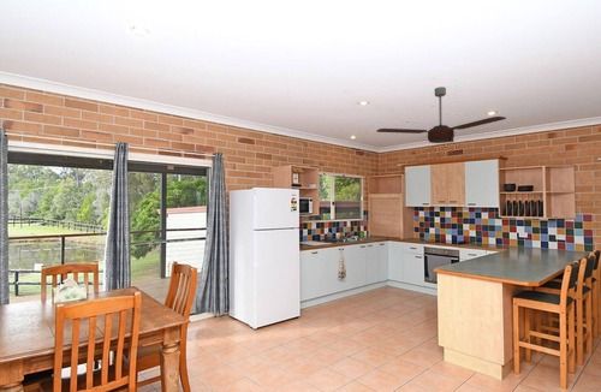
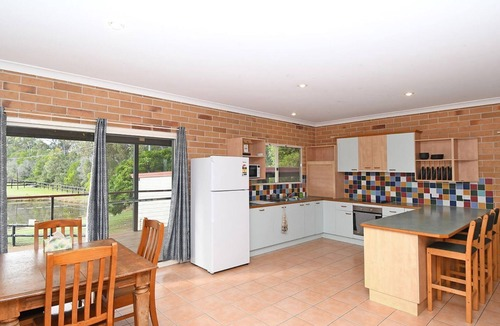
- ceiling fan (440, 117)
